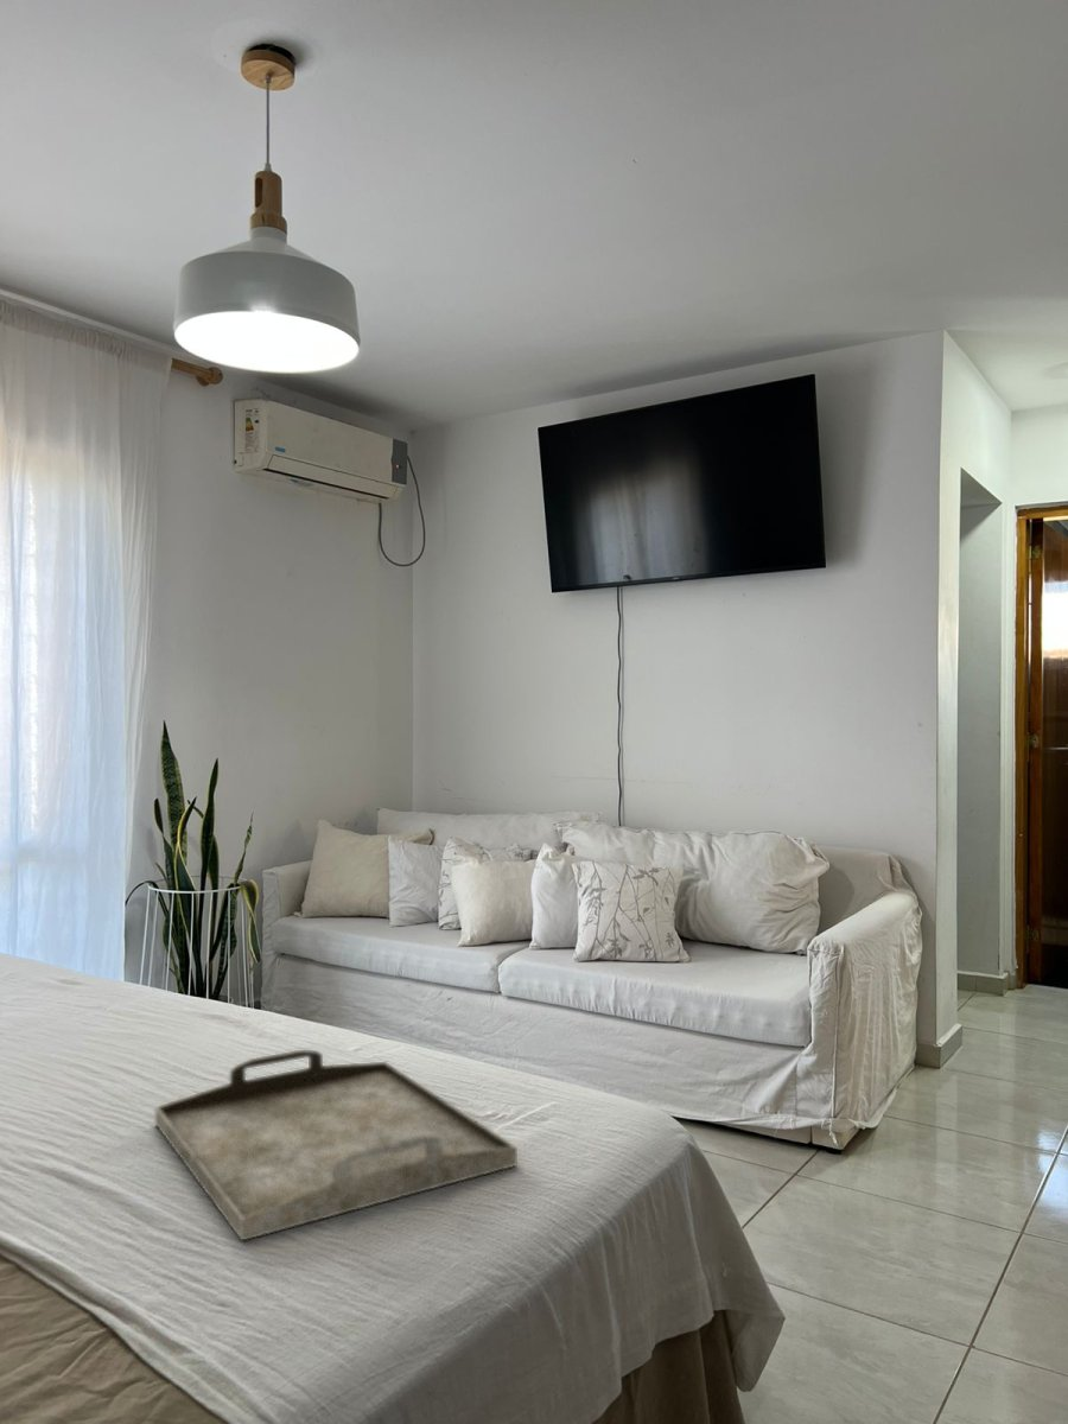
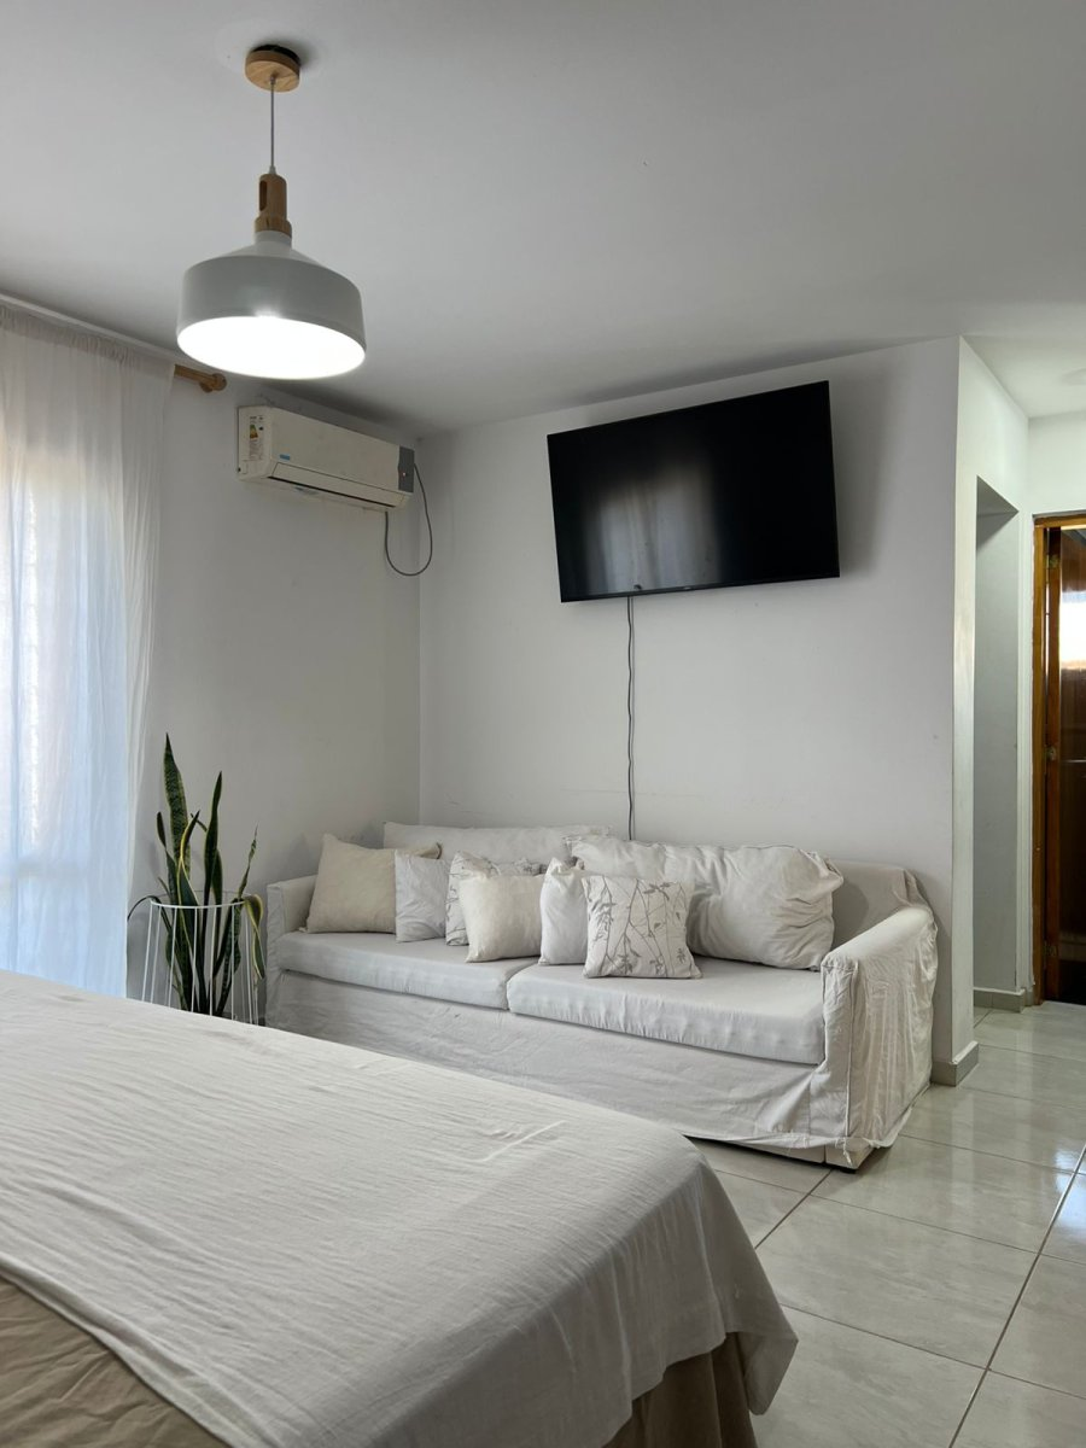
- serving tray (326, 1118)
